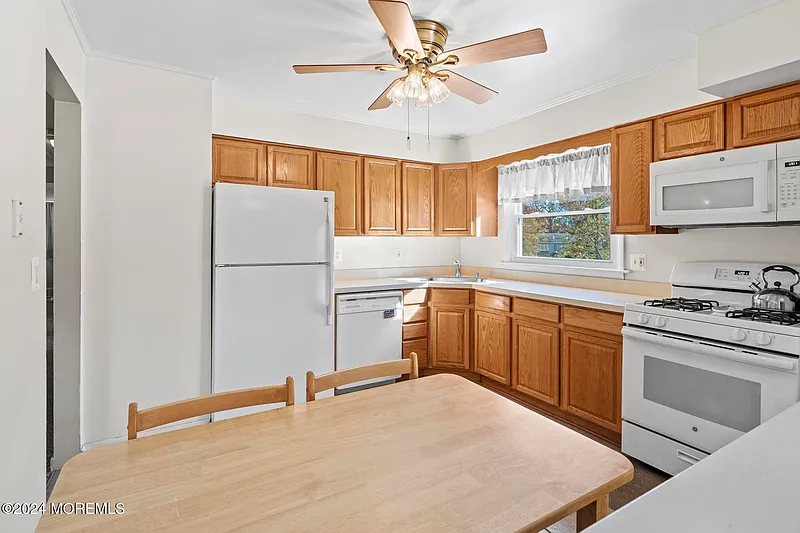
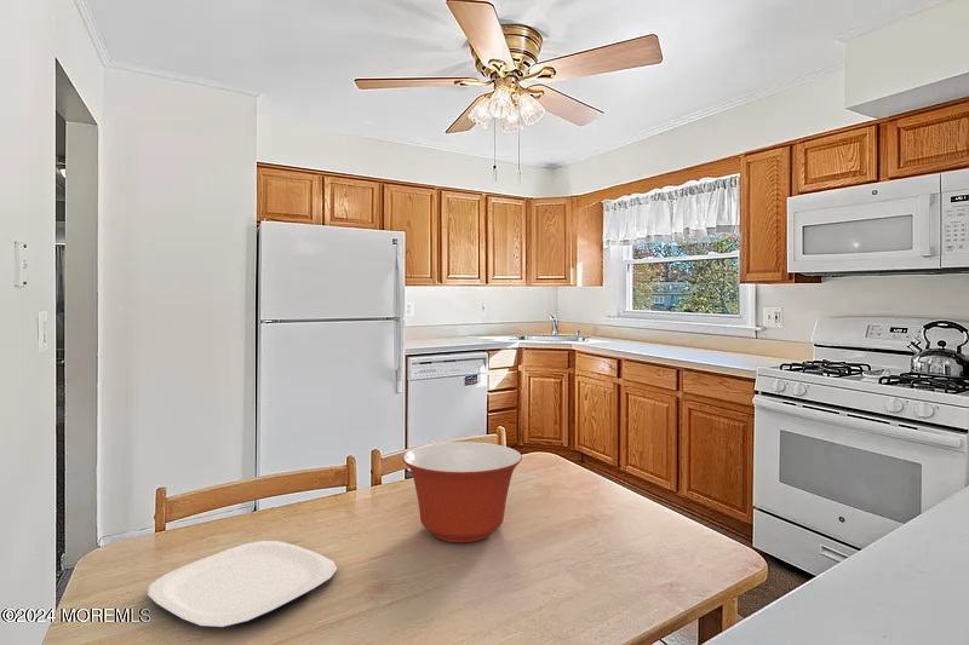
+ mixing bowl (461, 493)
+ plate (246, 580)
